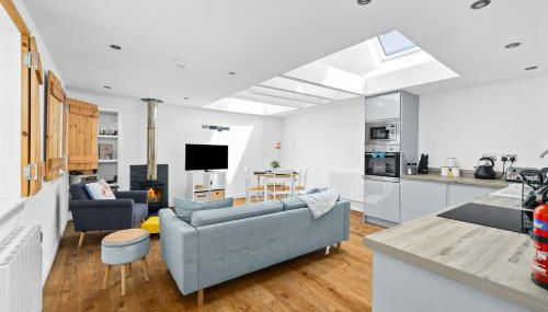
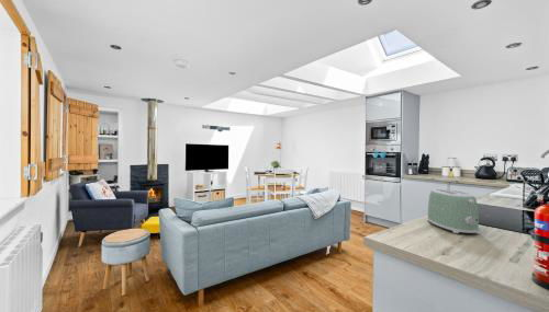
+ toaster (451, 208)
